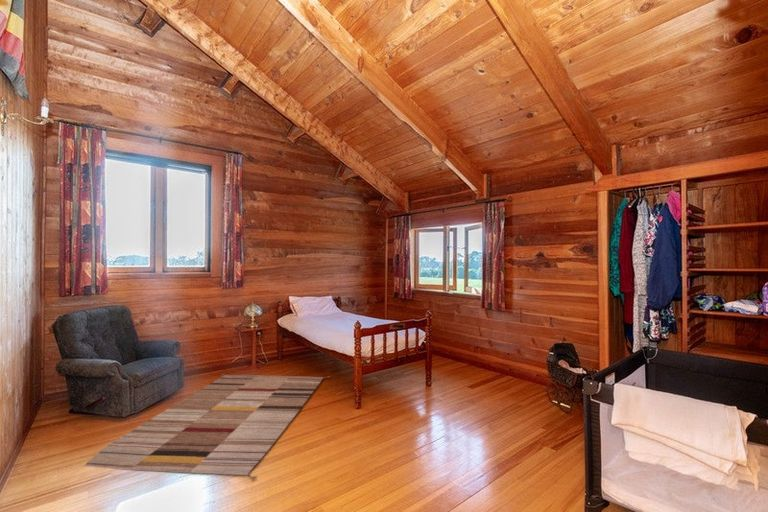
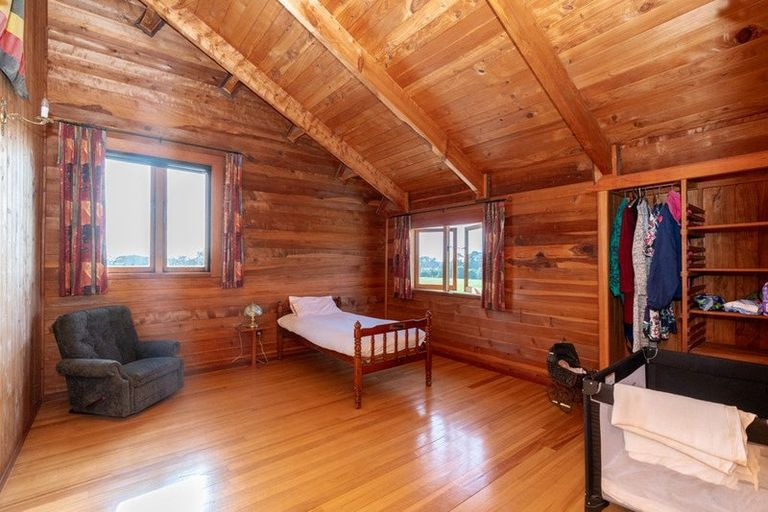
- rug (233, 409)
